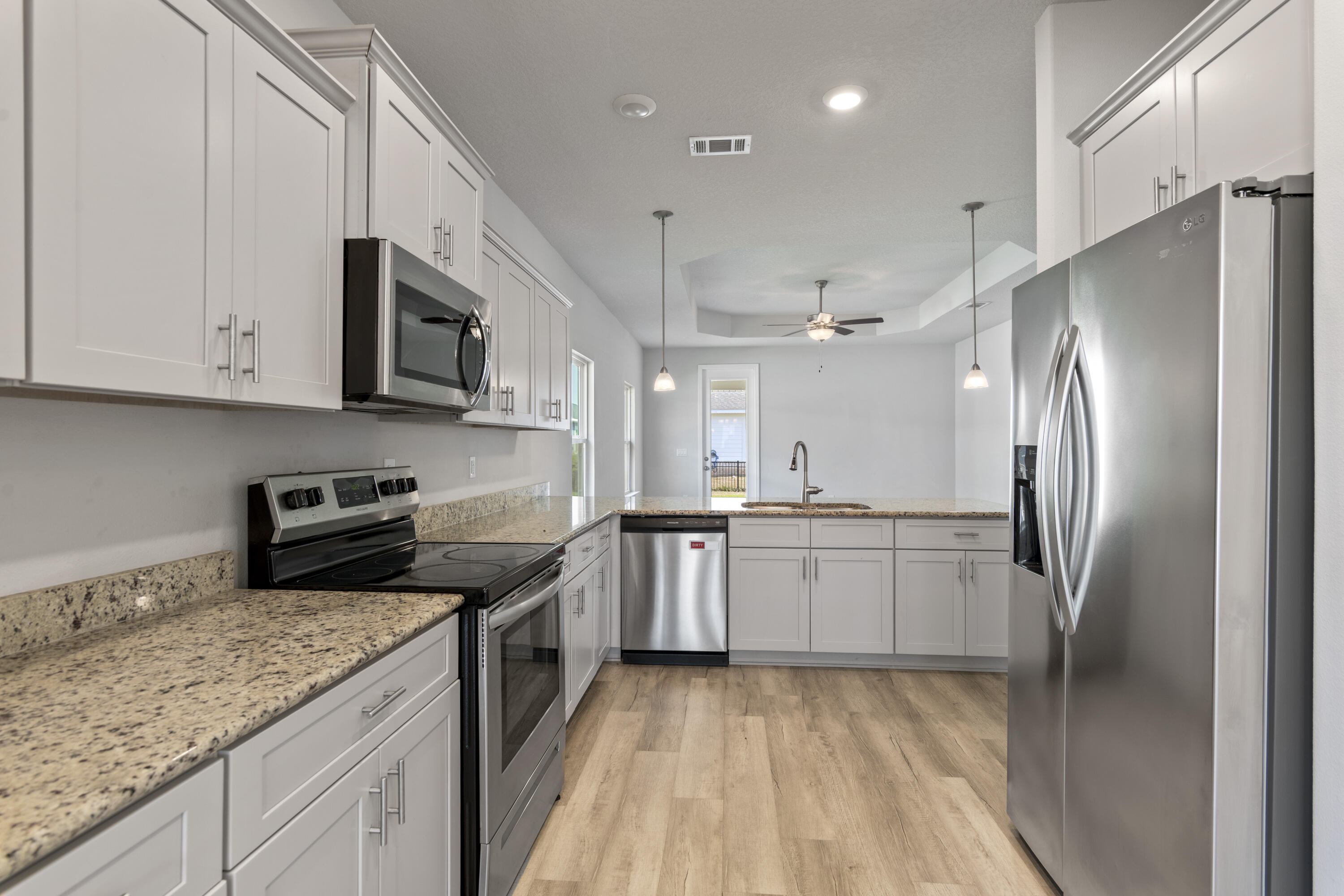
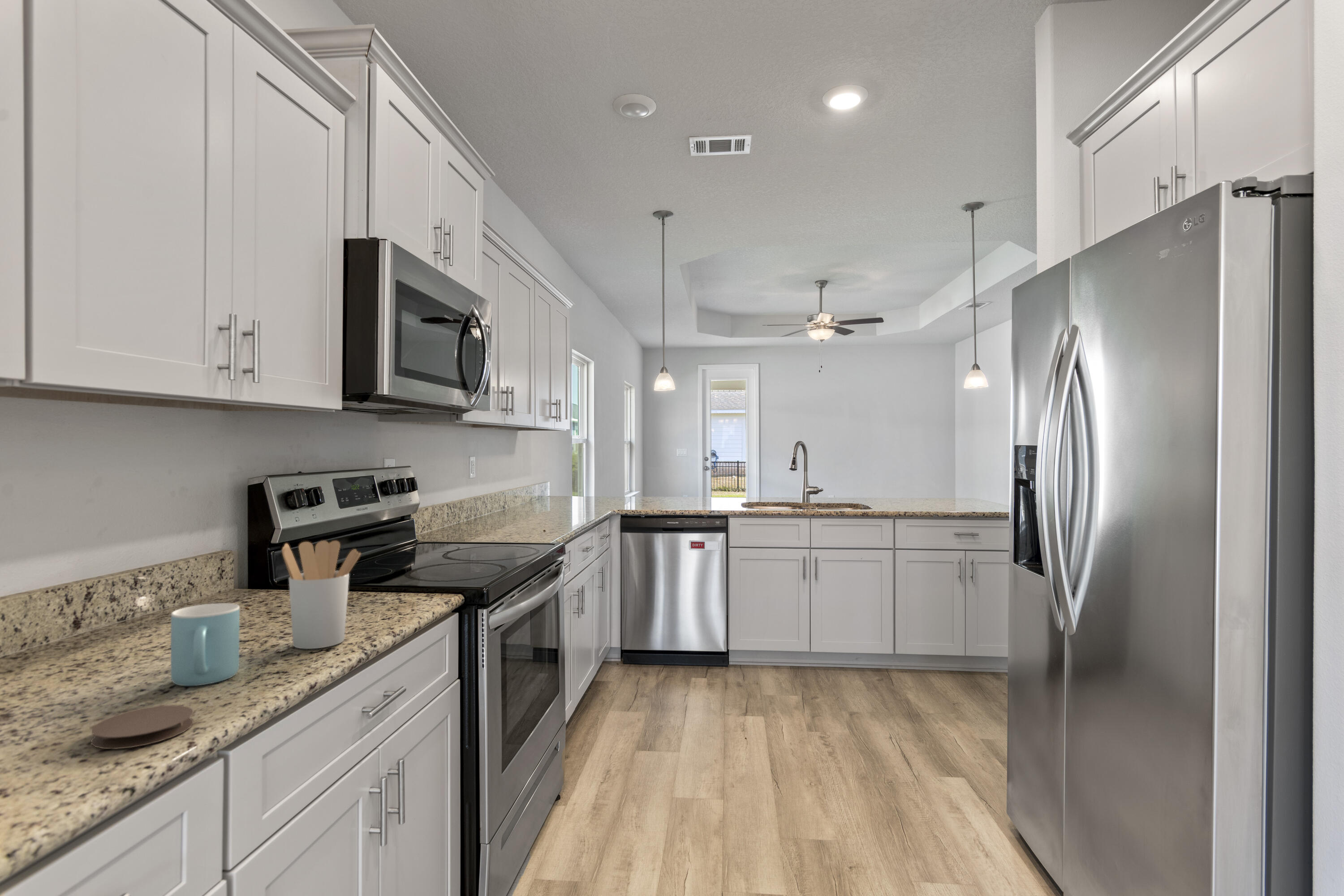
+ coaster (144, 725)
+ utensil holder (319, 590)
+ mug (204, 646)
